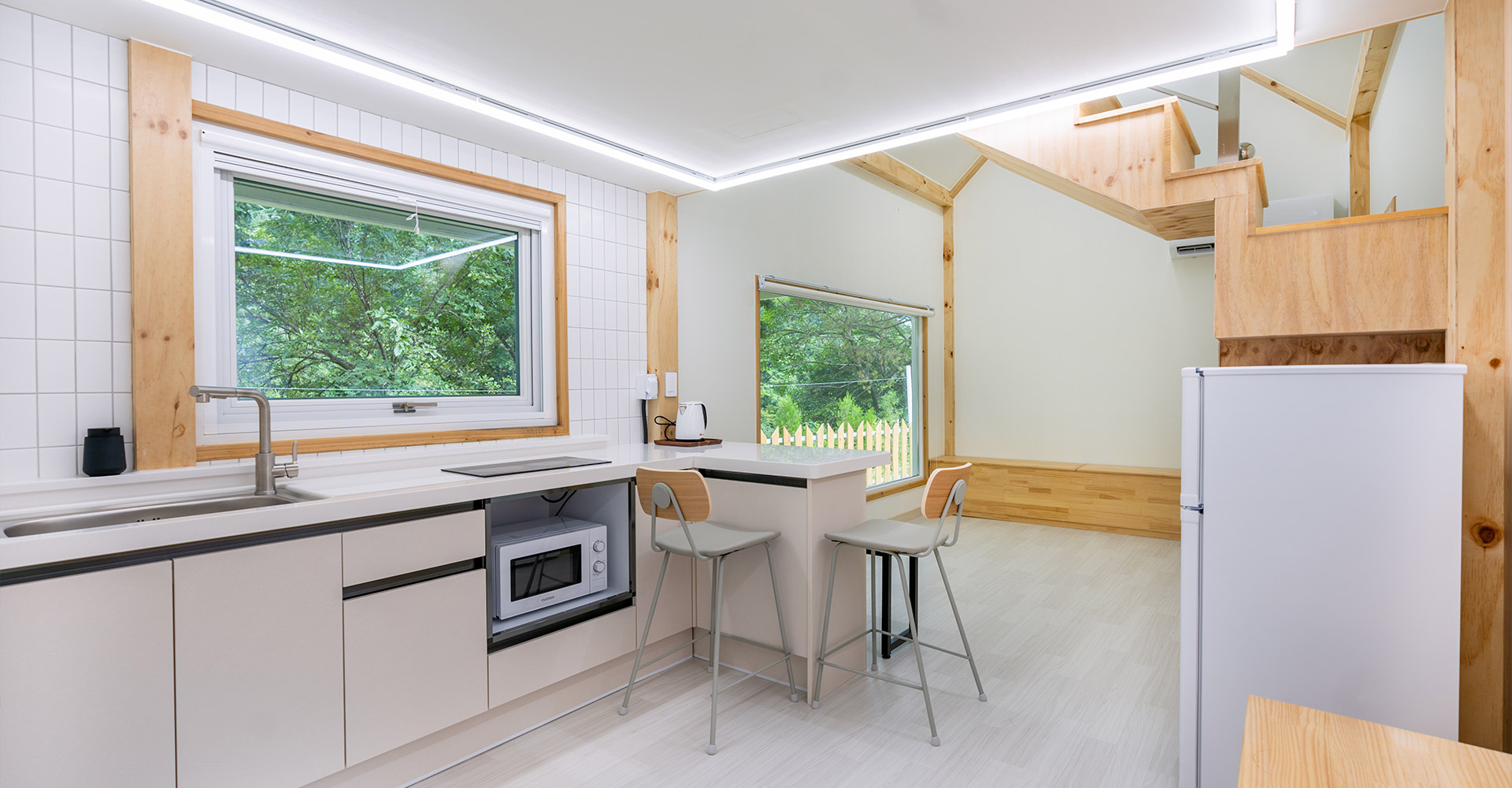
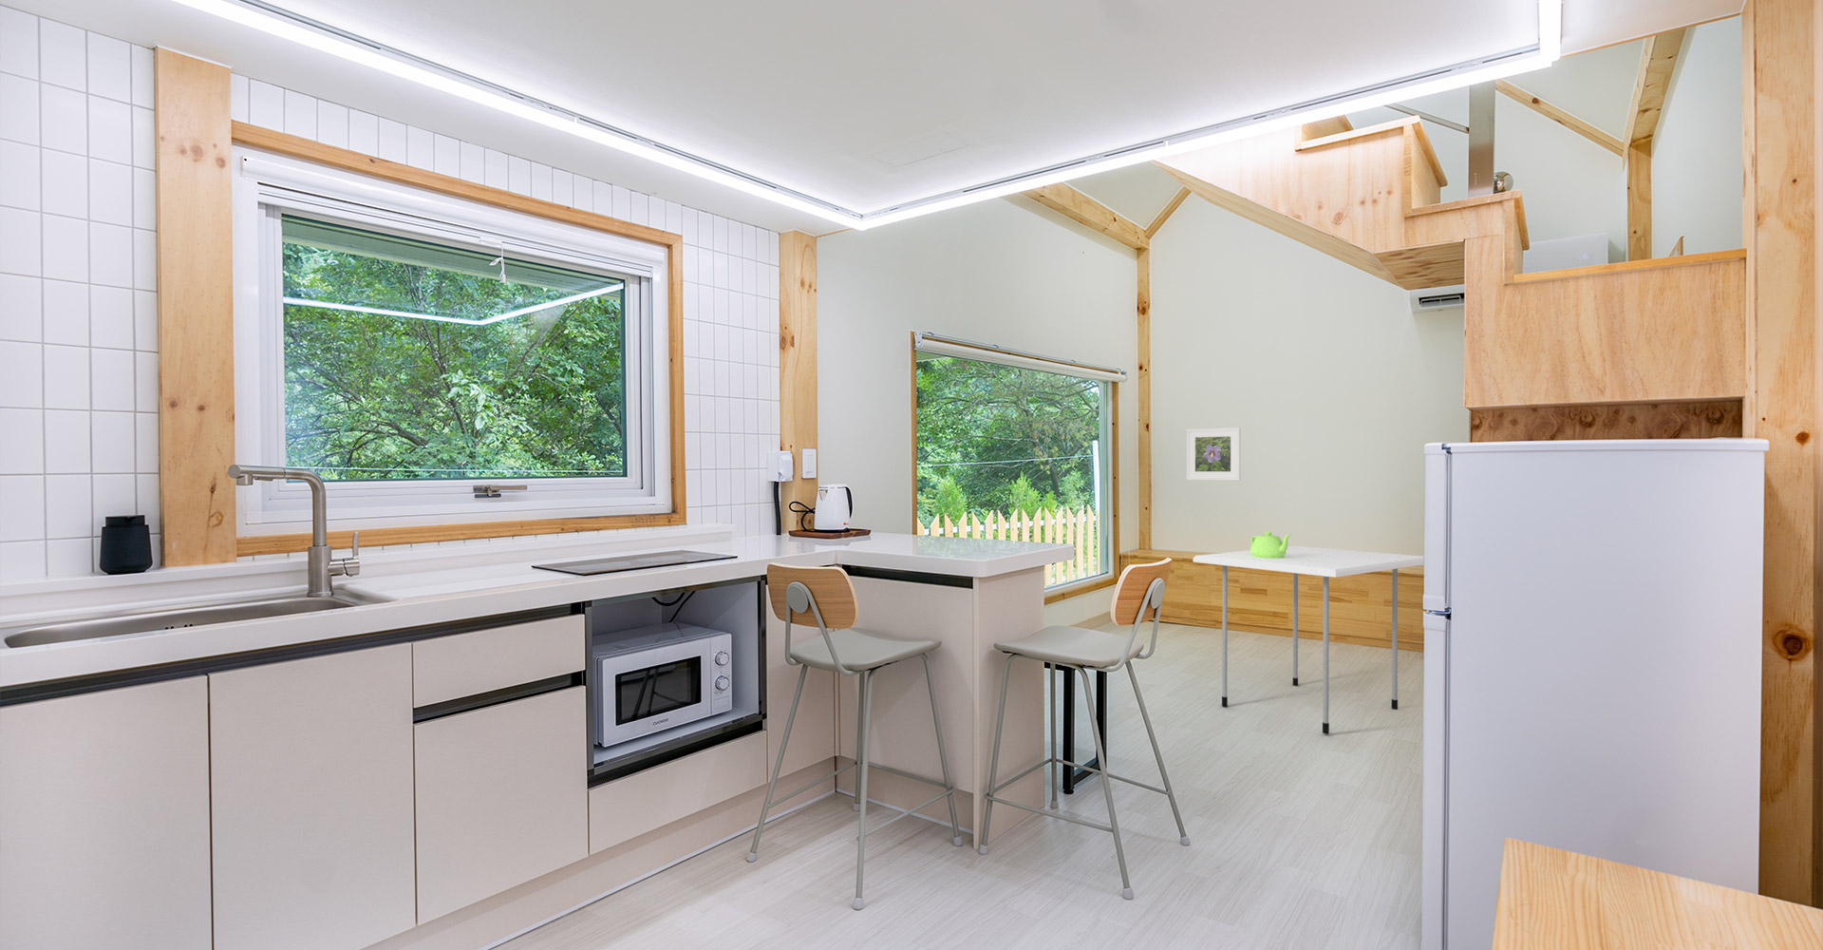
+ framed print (1213, 455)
+ teapot (1270, 544)
+ dining table (1324, 632)
